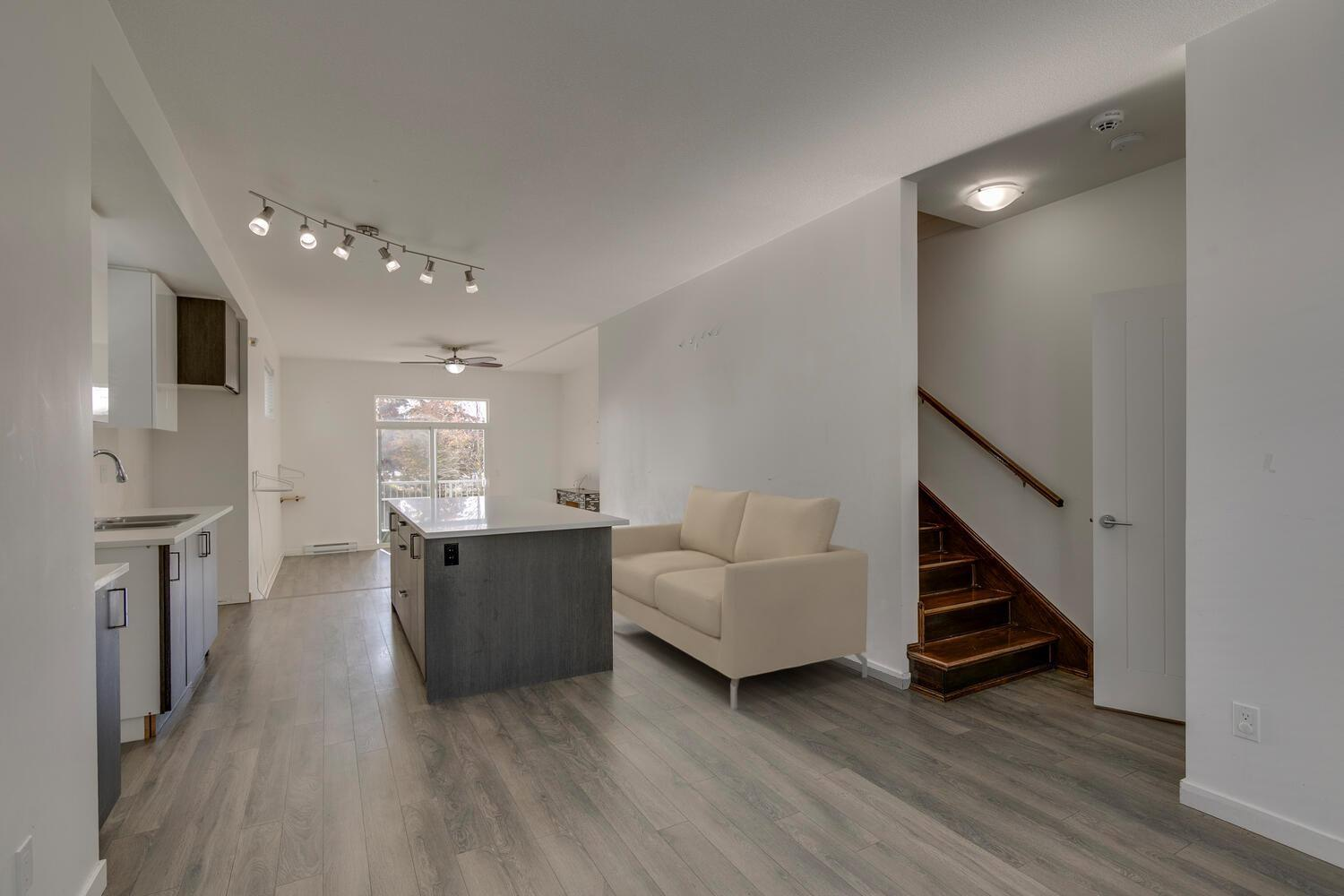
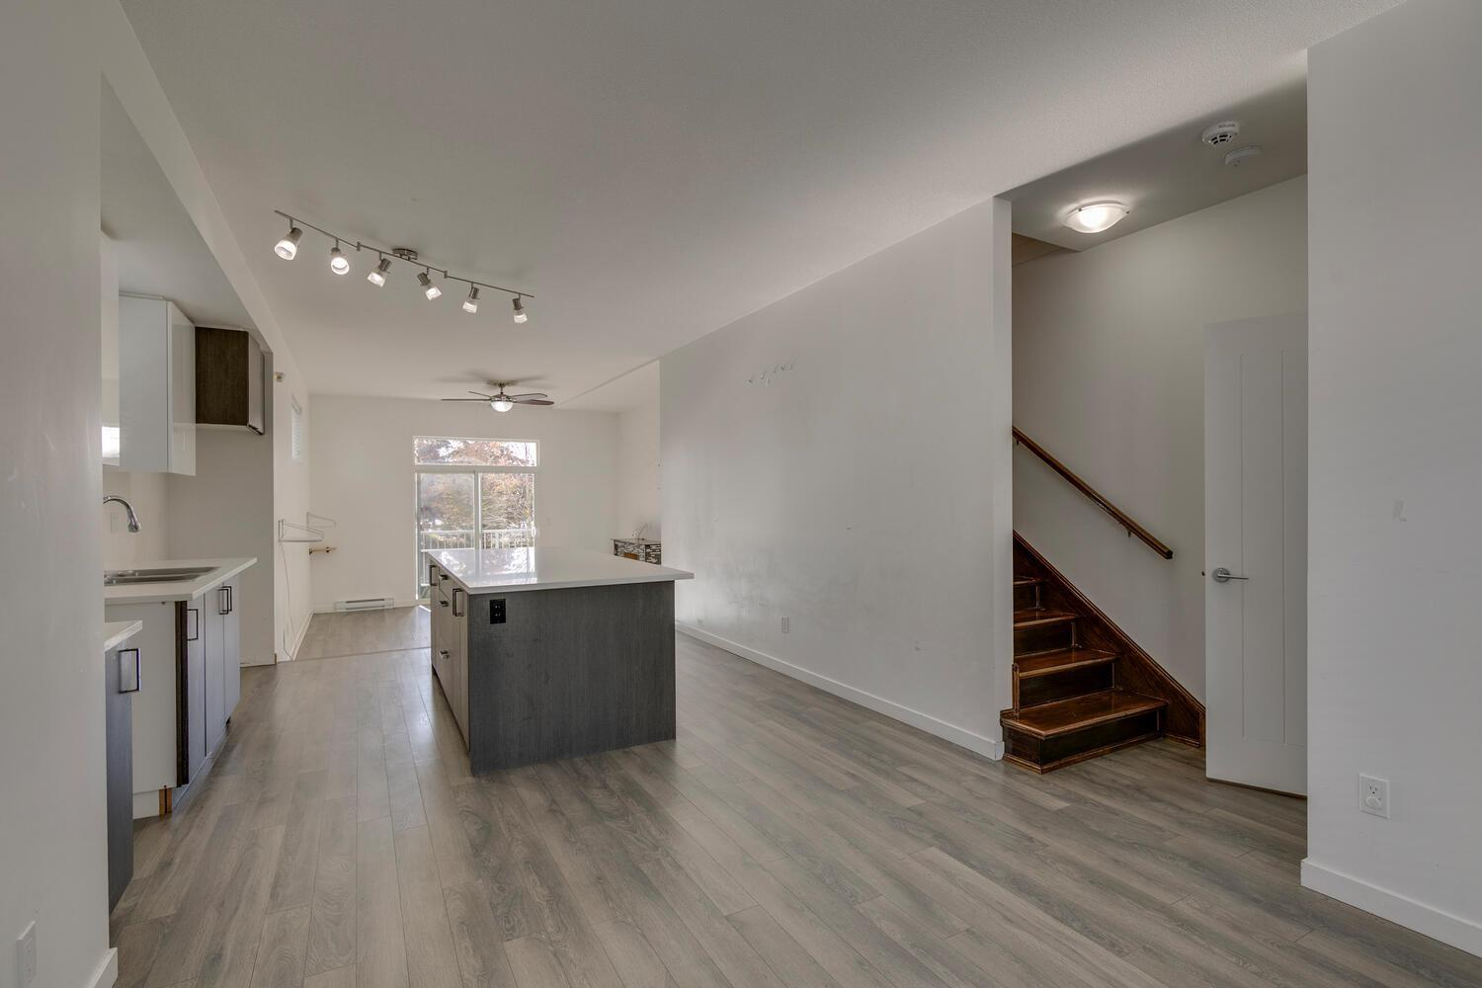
- sofa (716, 570)
